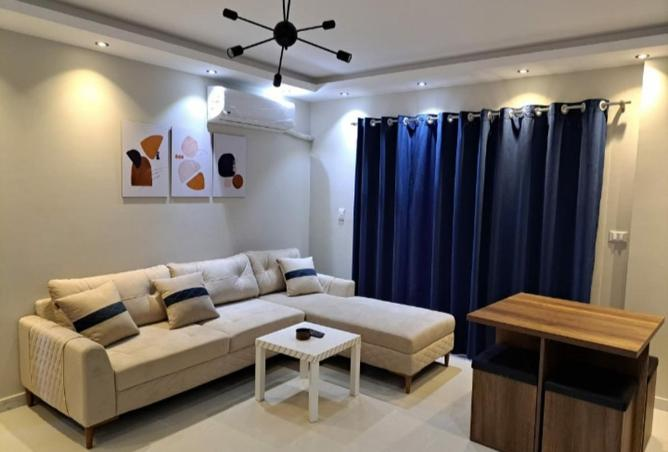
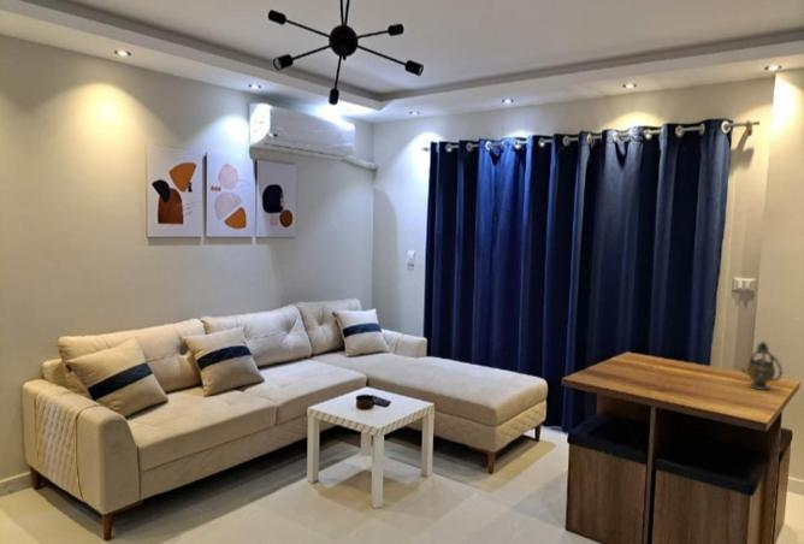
+ teapot (757, 362)
